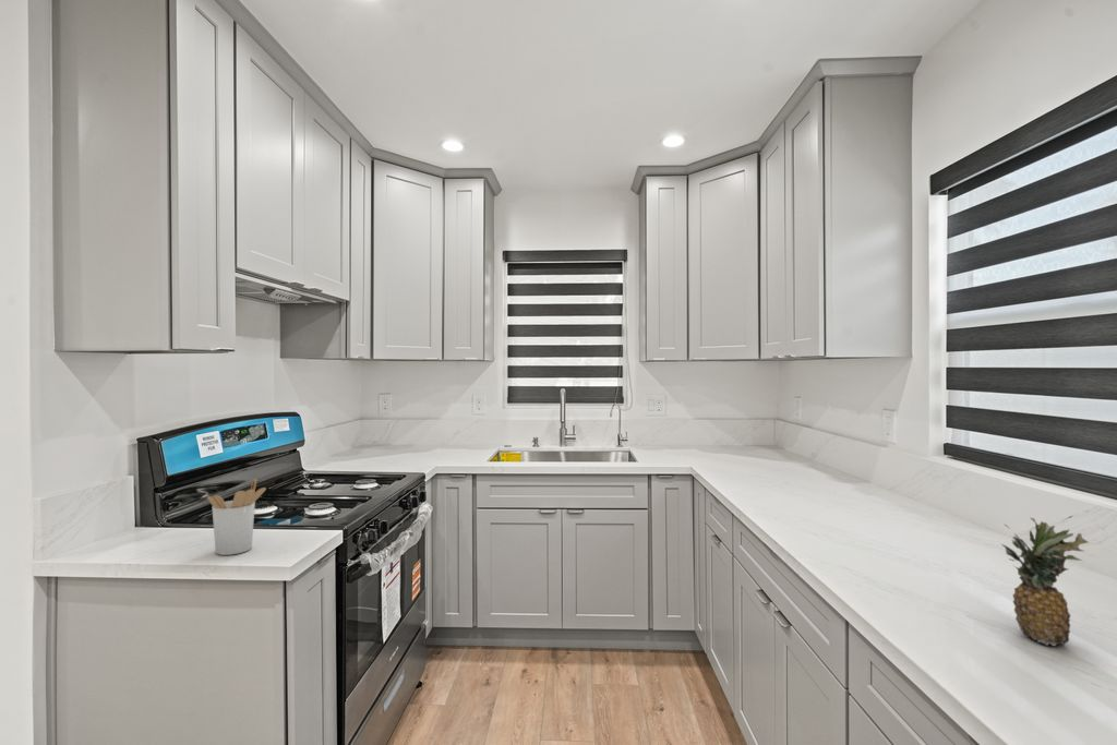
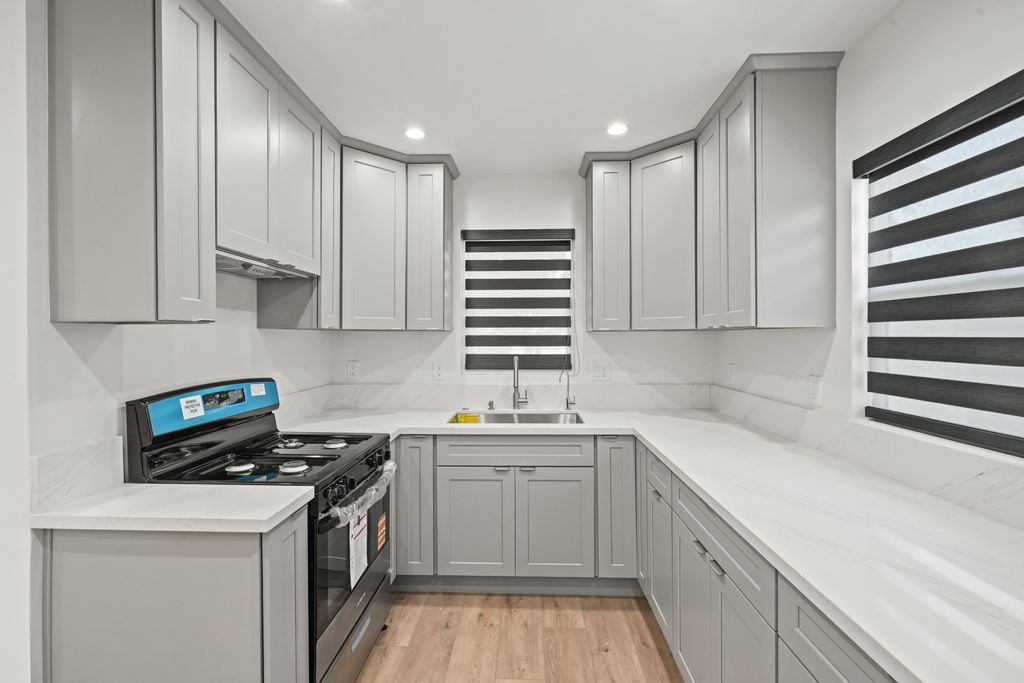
- utensil holder (239, 517)
- fruit (1047, 582)
